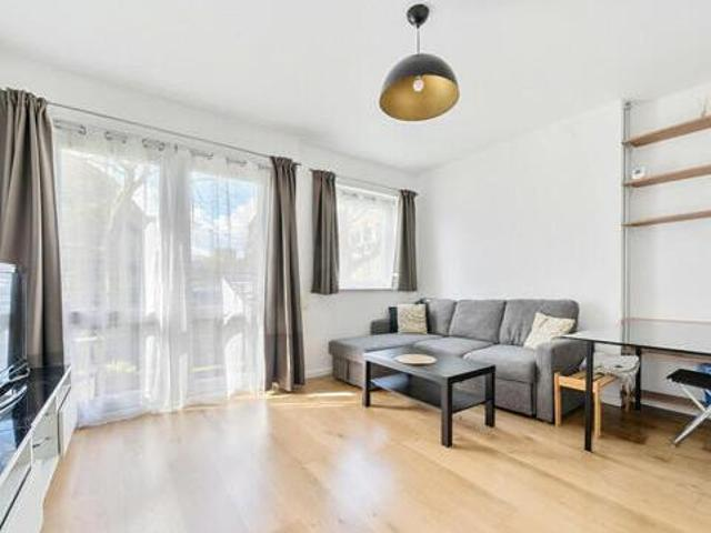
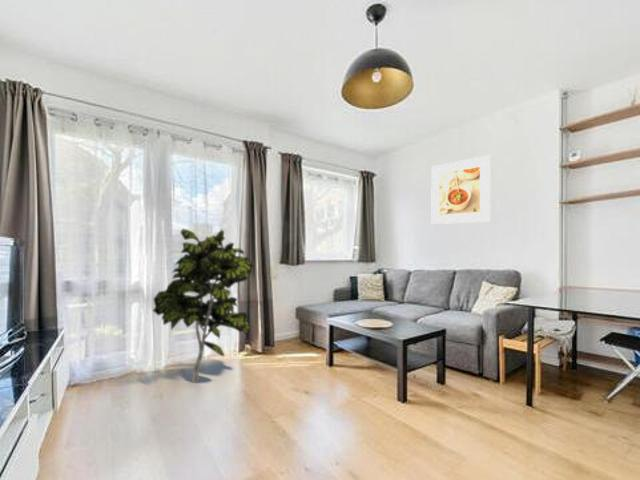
+ indoor plant (201, 303)
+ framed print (458, 192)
